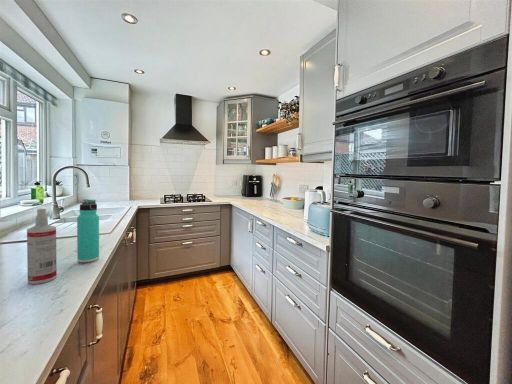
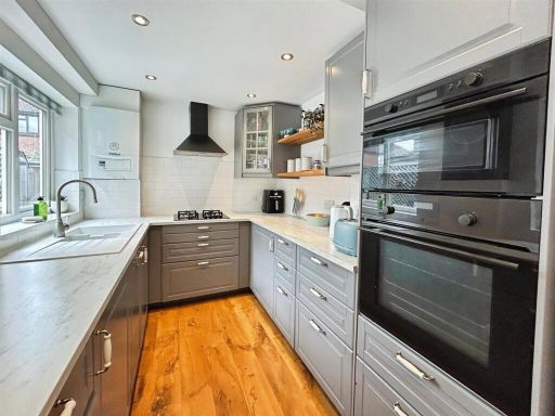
- spray bottle (42, 244)
- thermos bottle (88, 229)
